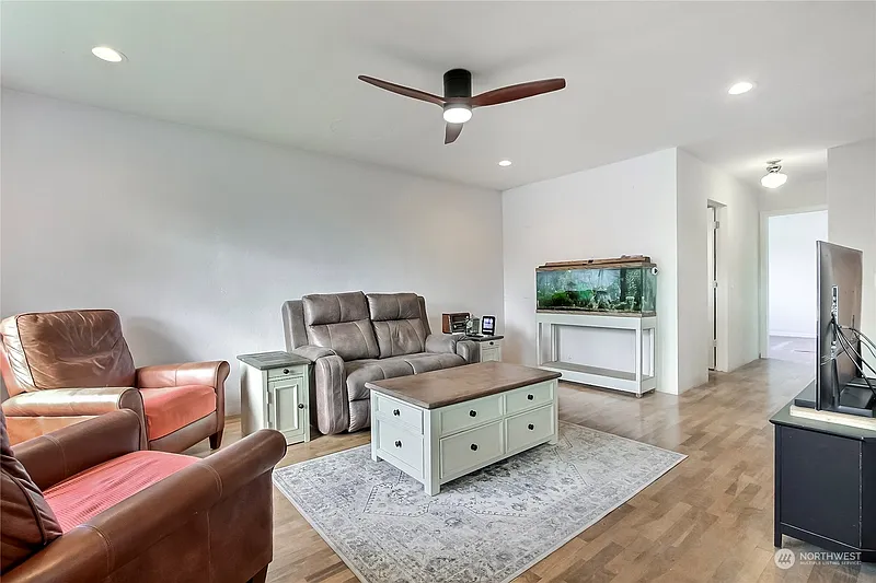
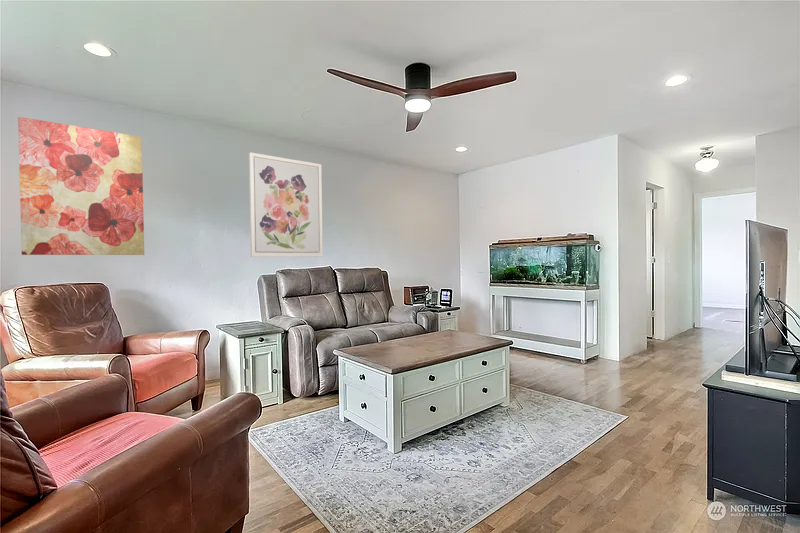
+ wall art (287, 207)
+ wall art (86, 191)
